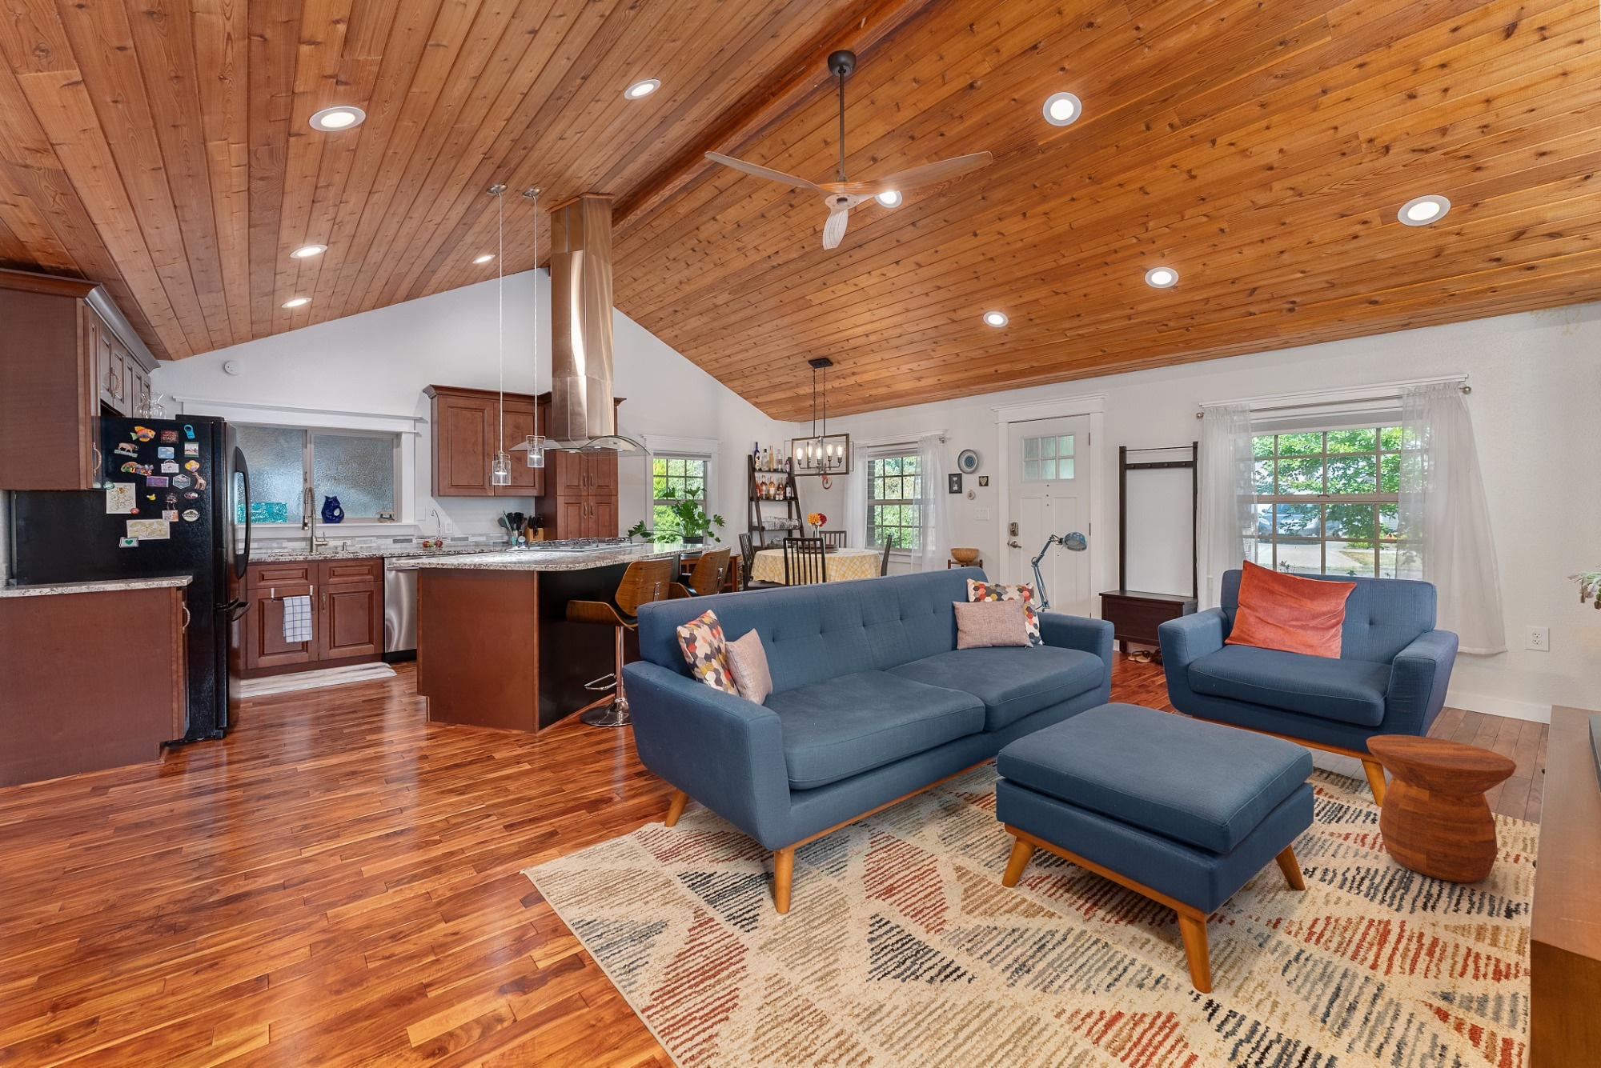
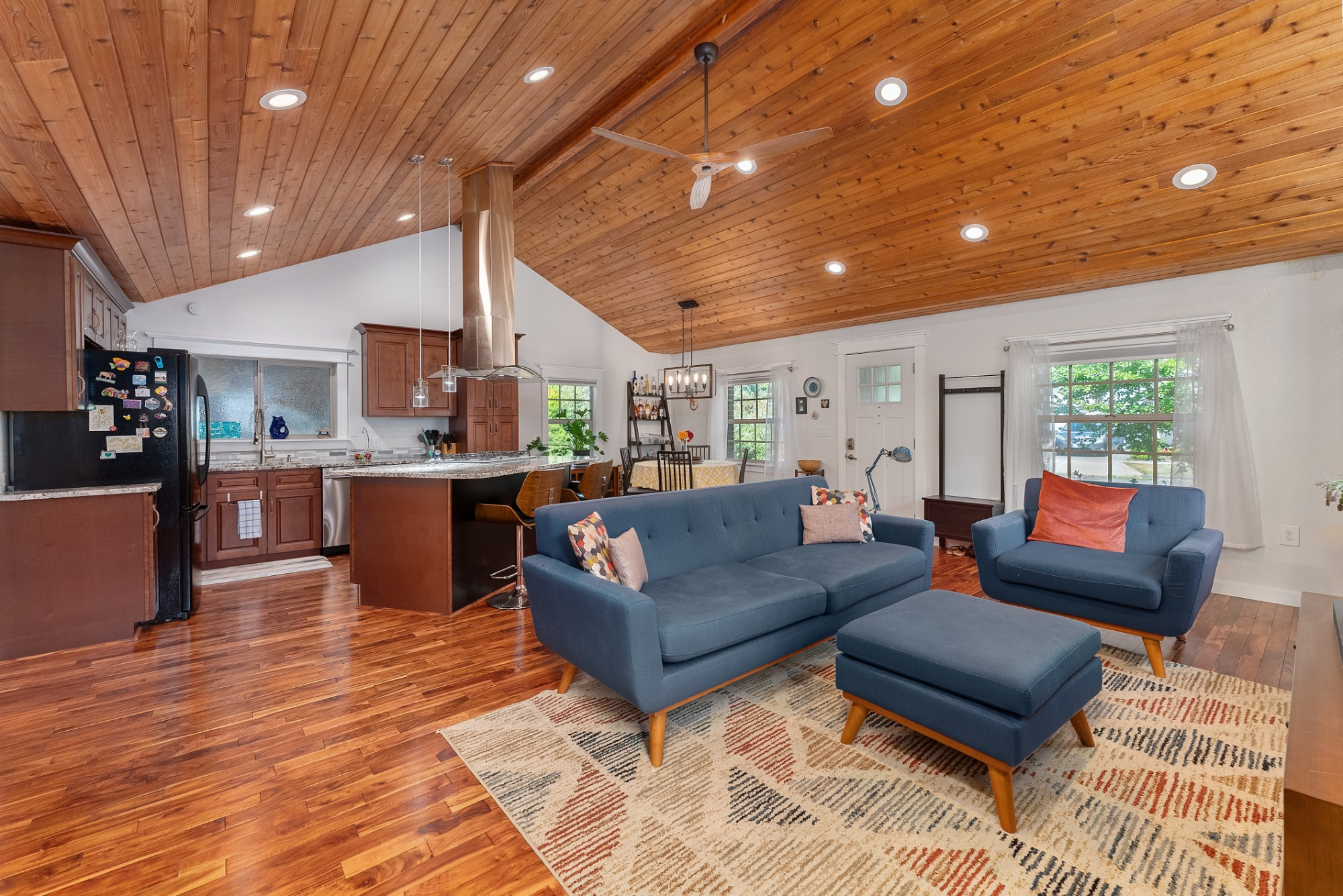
- side table (1436, 808)
